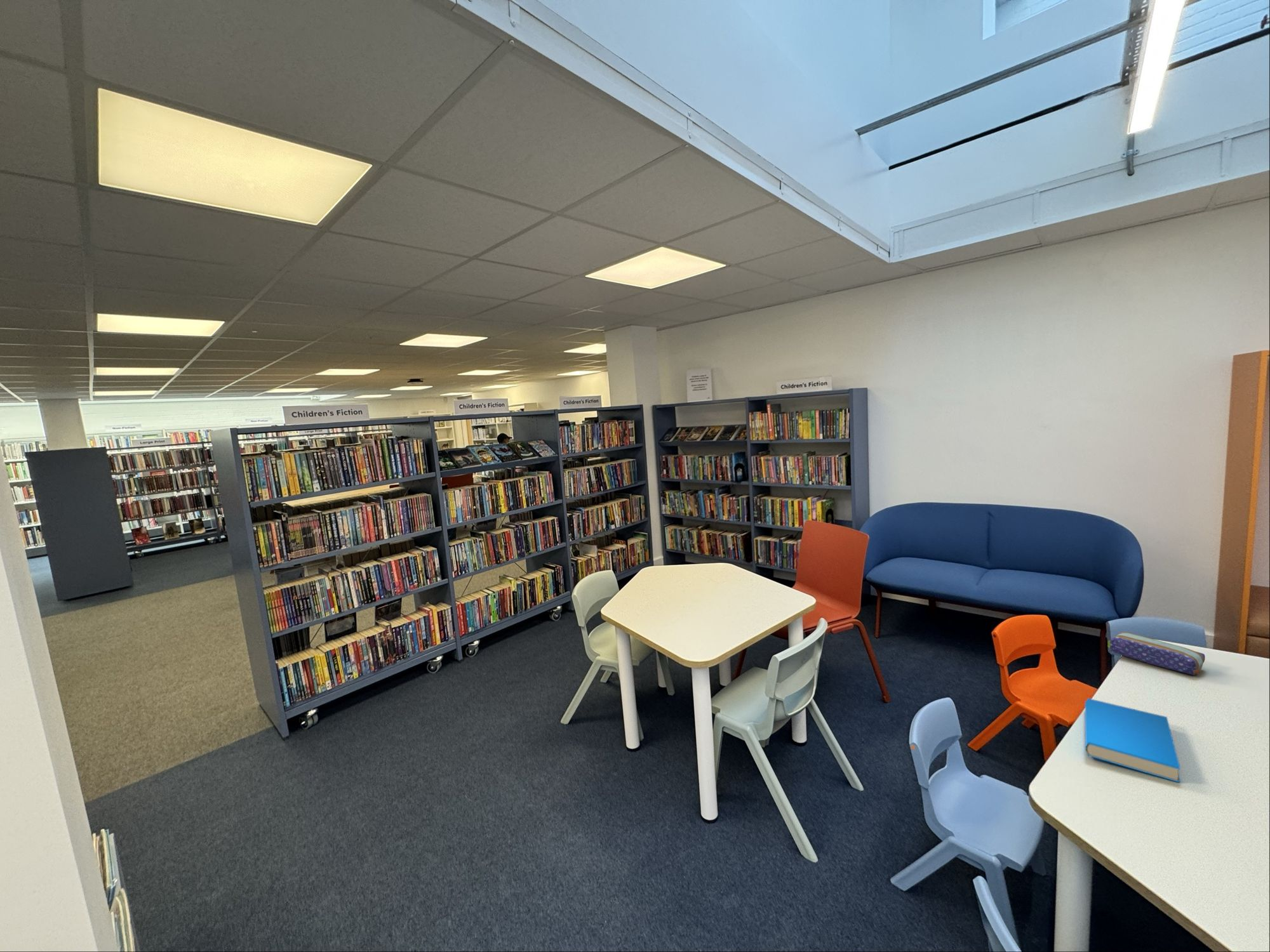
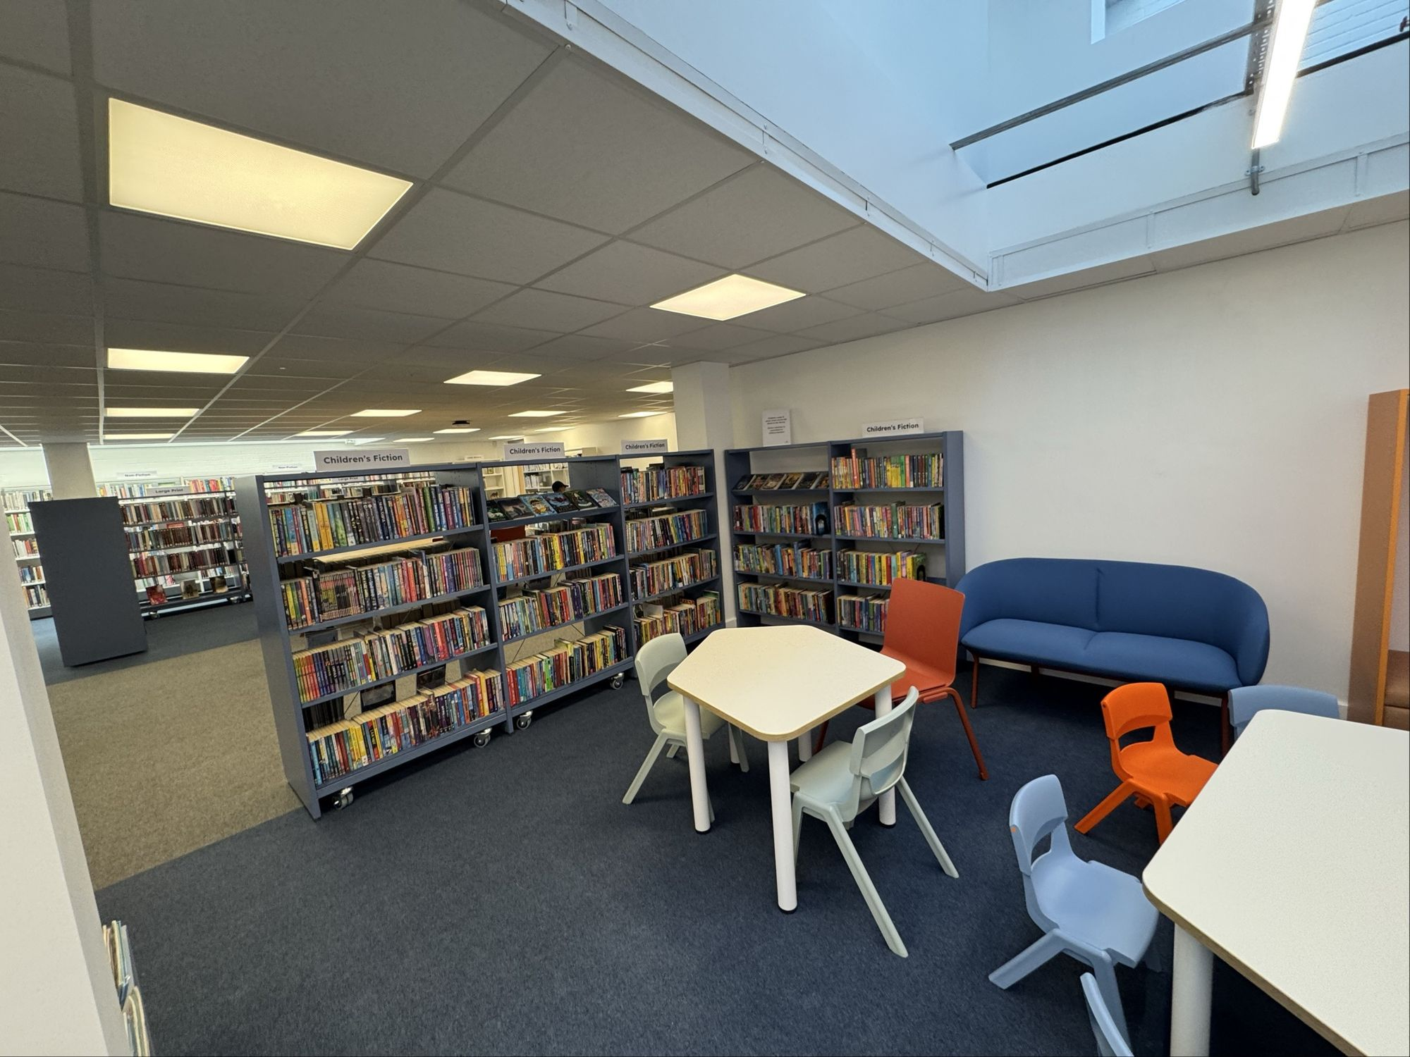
- book (1127, 735)
- pencil case (1154, 651)
